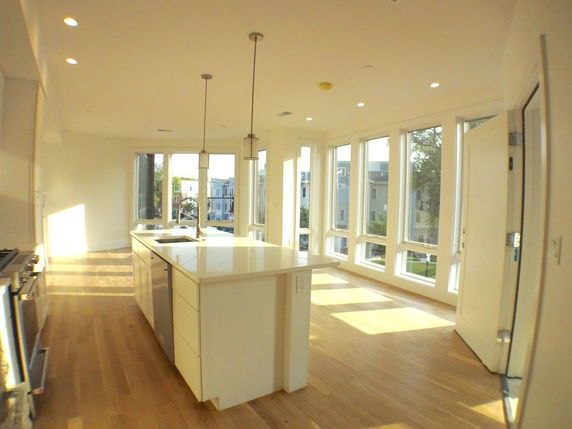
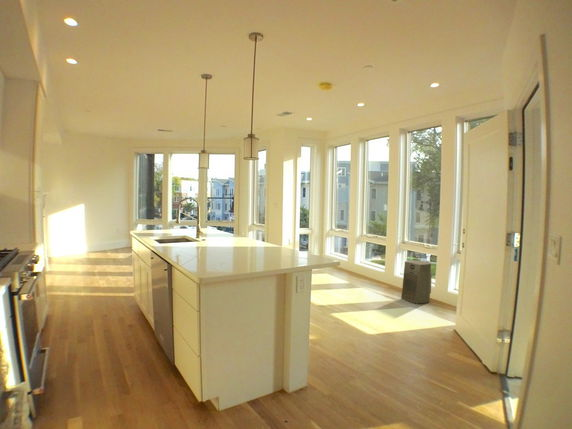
+ fan (418, 281)
